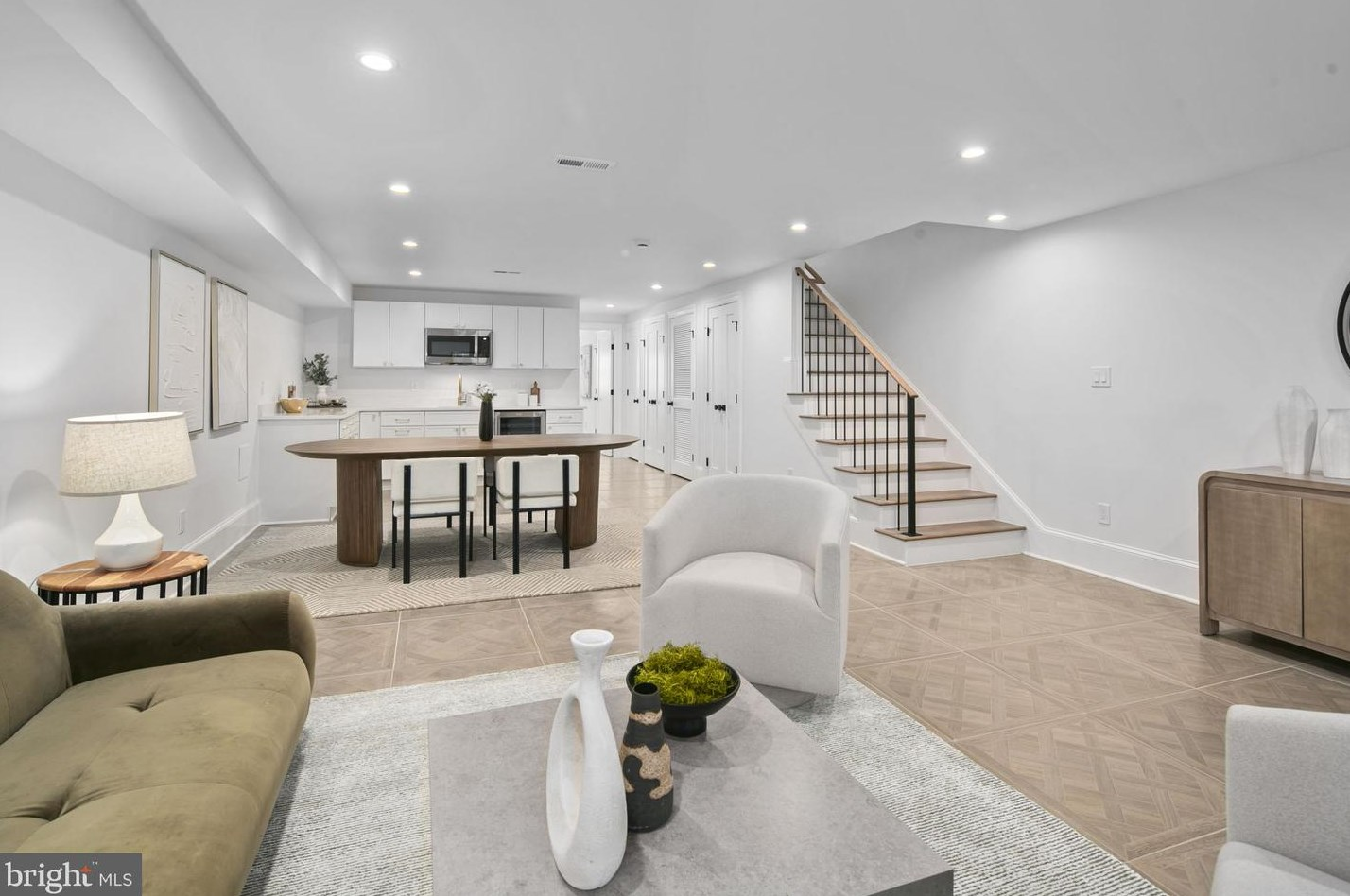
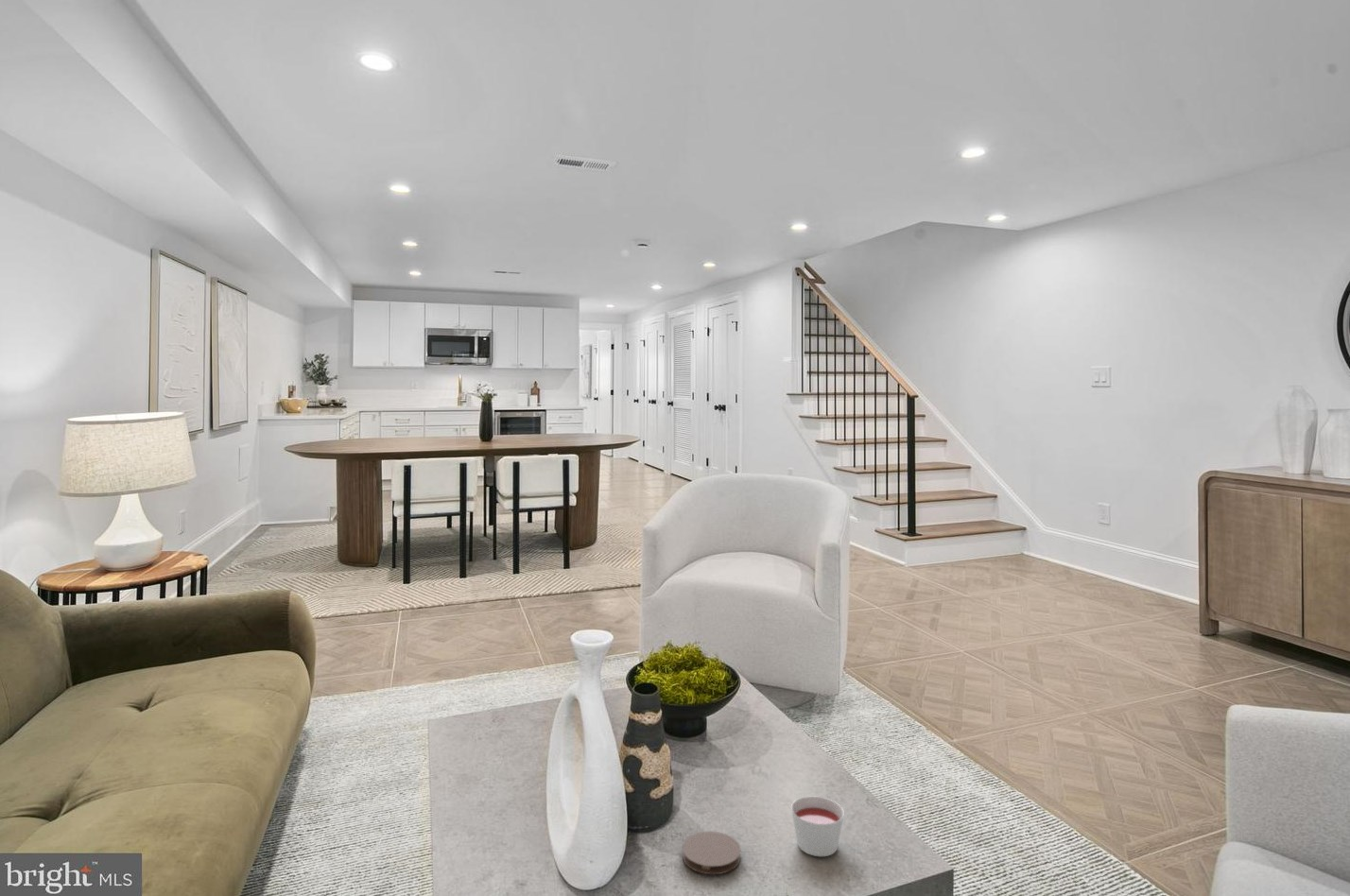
+ candle (817, 827)
+ coaster (711, 852)
